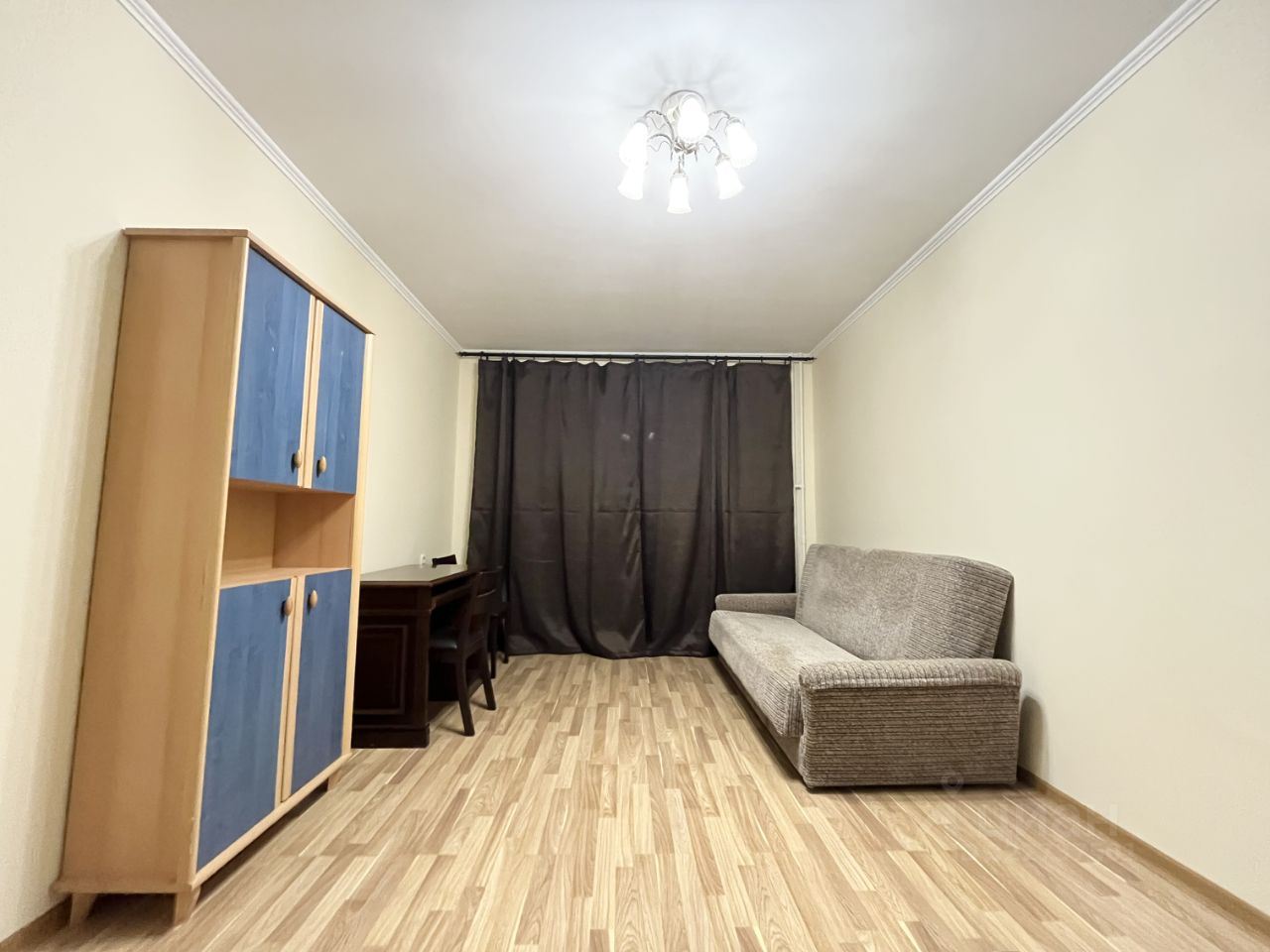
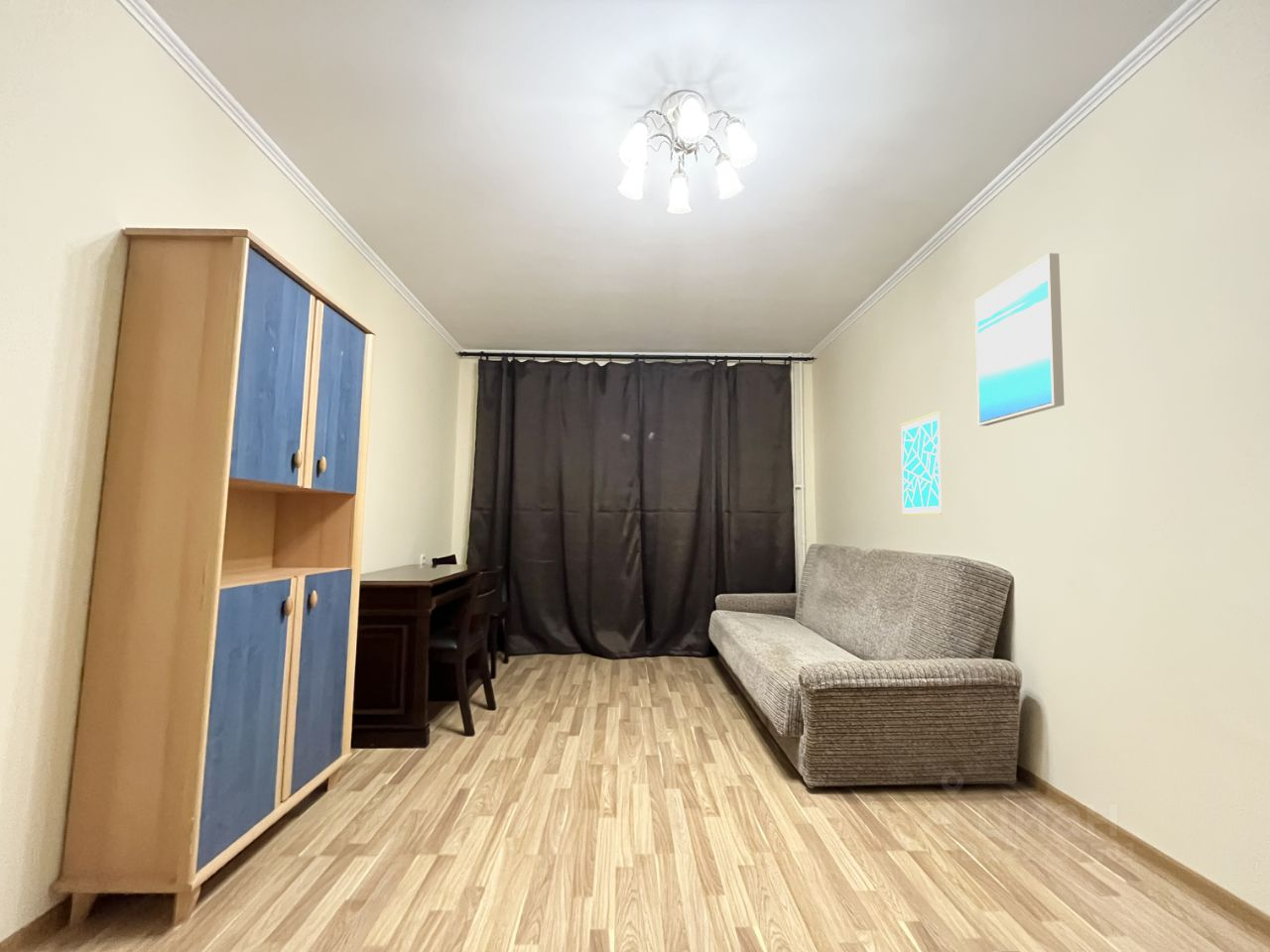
+ wall art (1014, 346)
+ wall art (920, 466)
